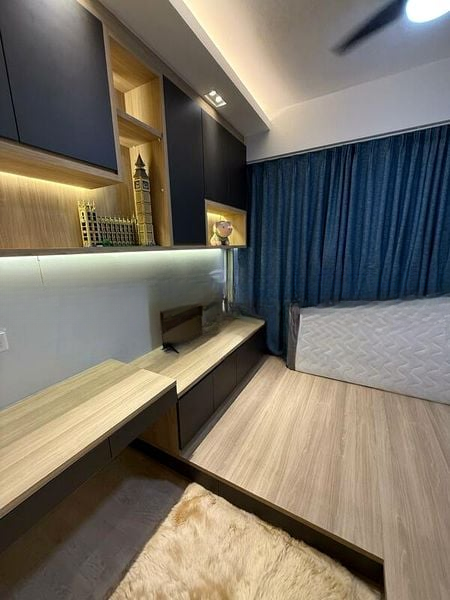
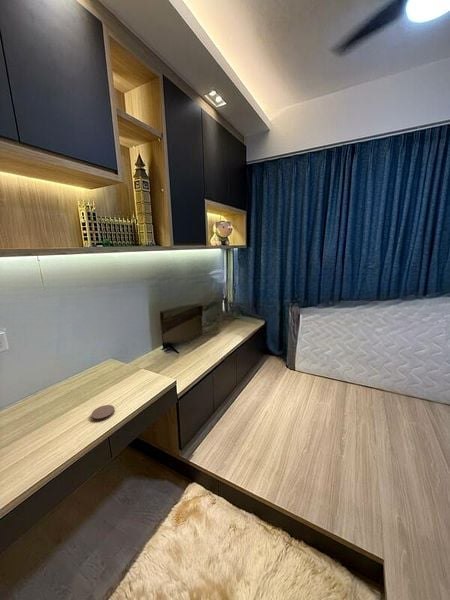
+ coaster (103, 412)
